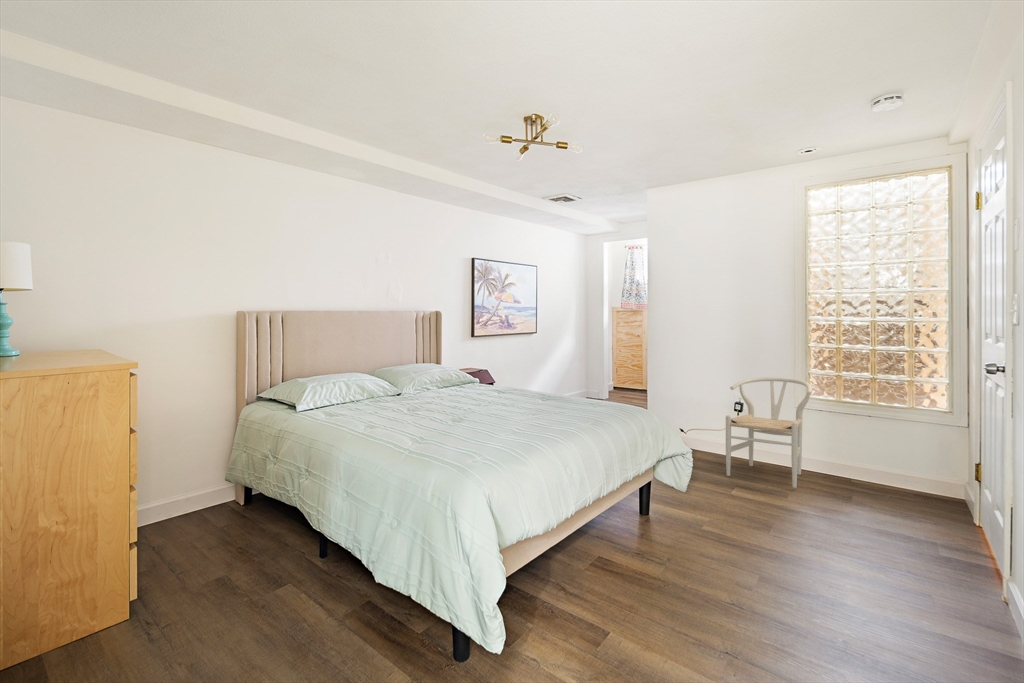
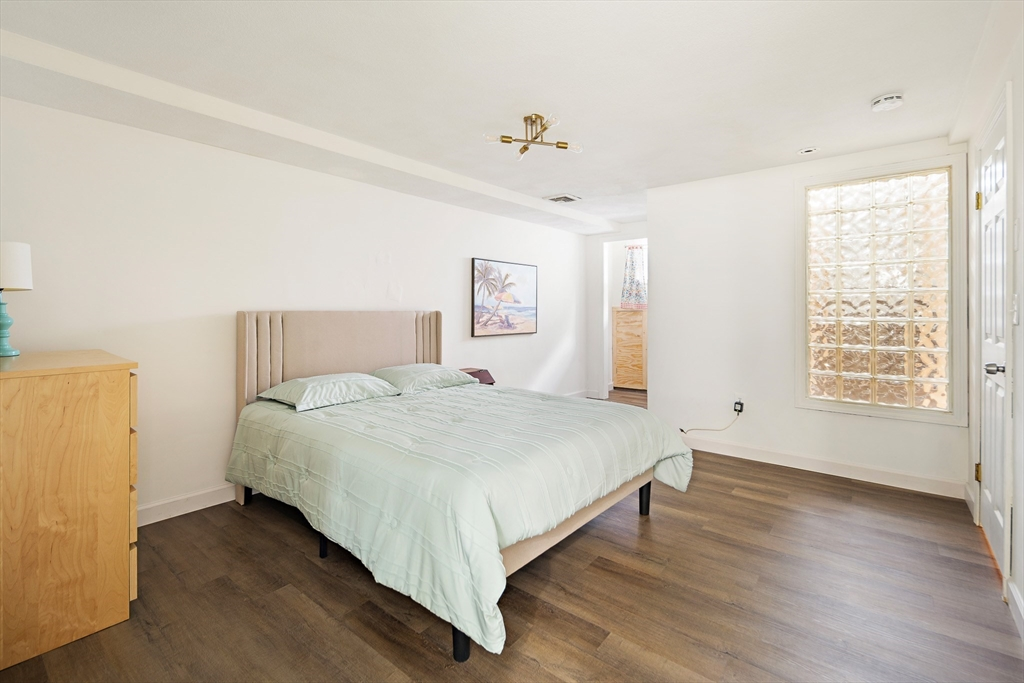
- chair (769, 426)
